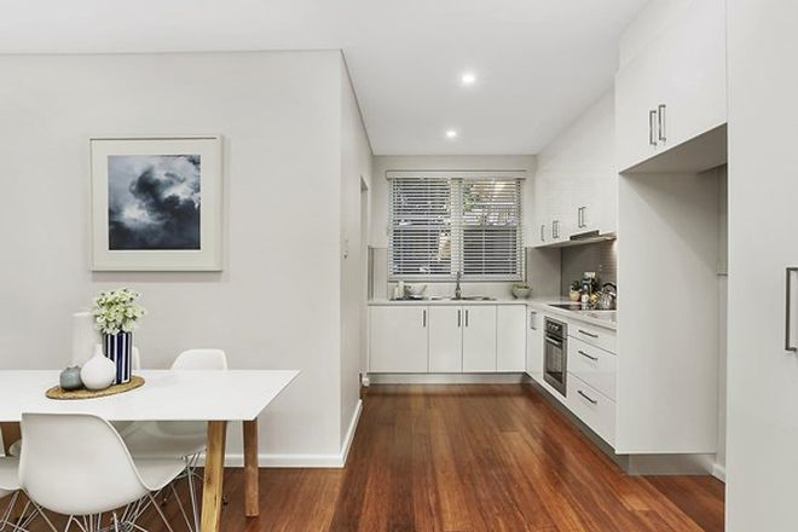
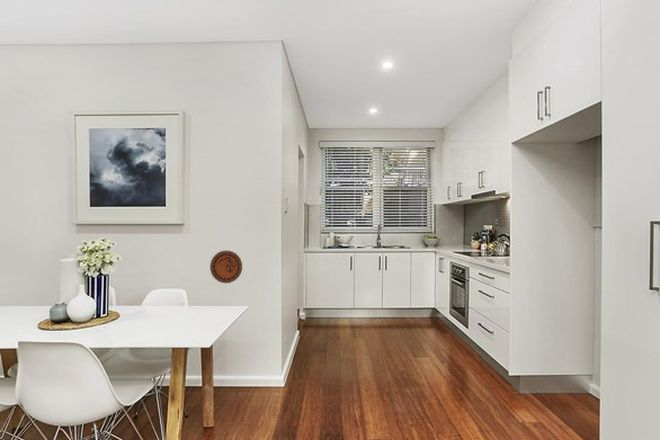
+ decorative plate (226, 266)
